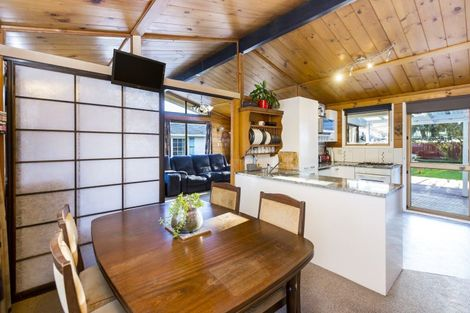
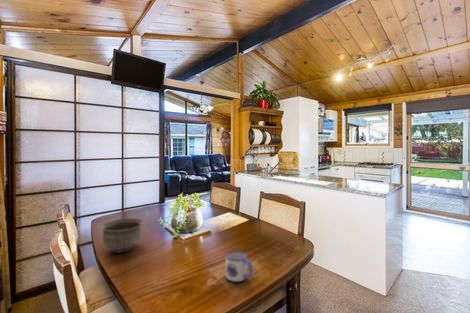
+ bowl (122, 236)
+ mug (239, 266)
